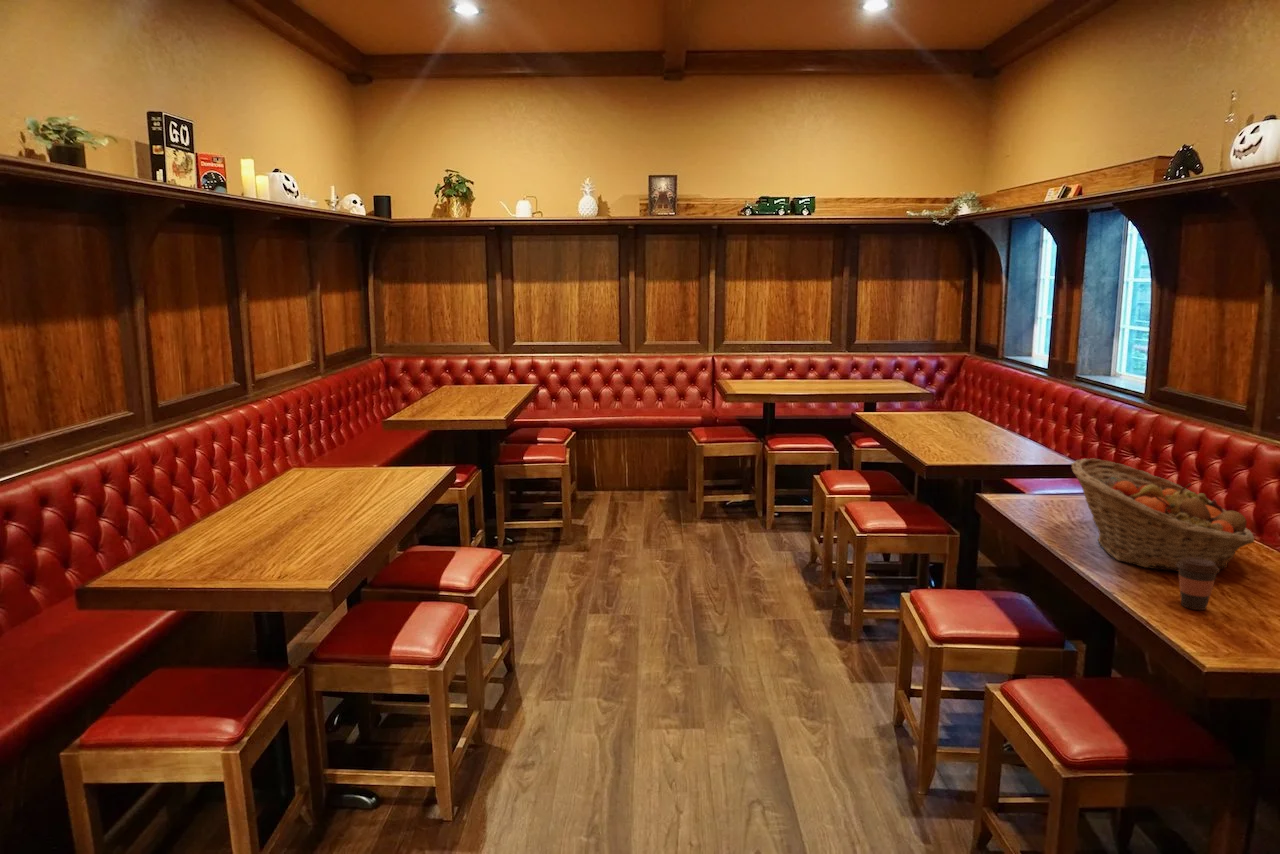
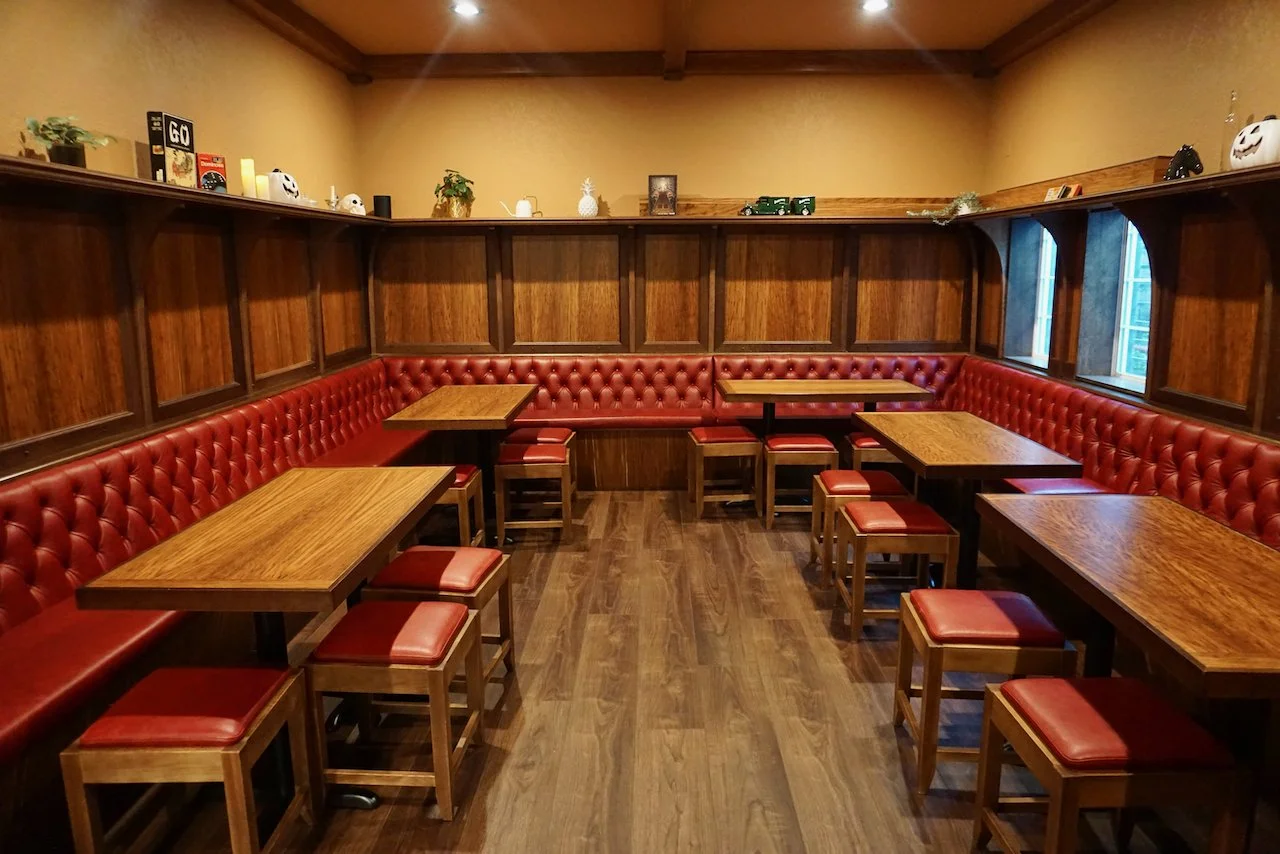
- coffee cup (1195, 584)
- fruit basket (1156, 511)
